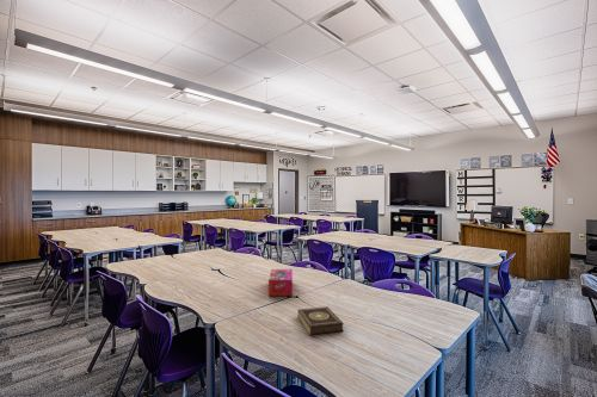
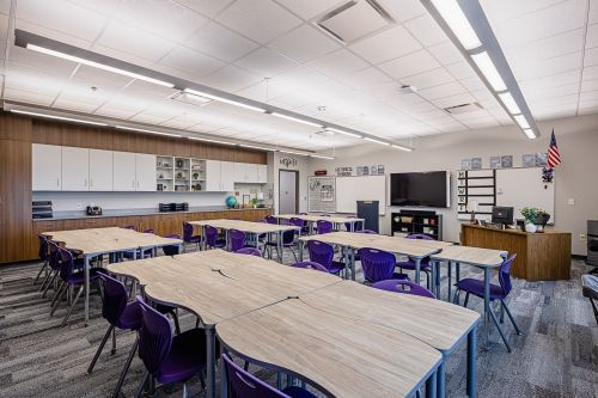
- book (319, 320)
- tissue box (281, 281)
